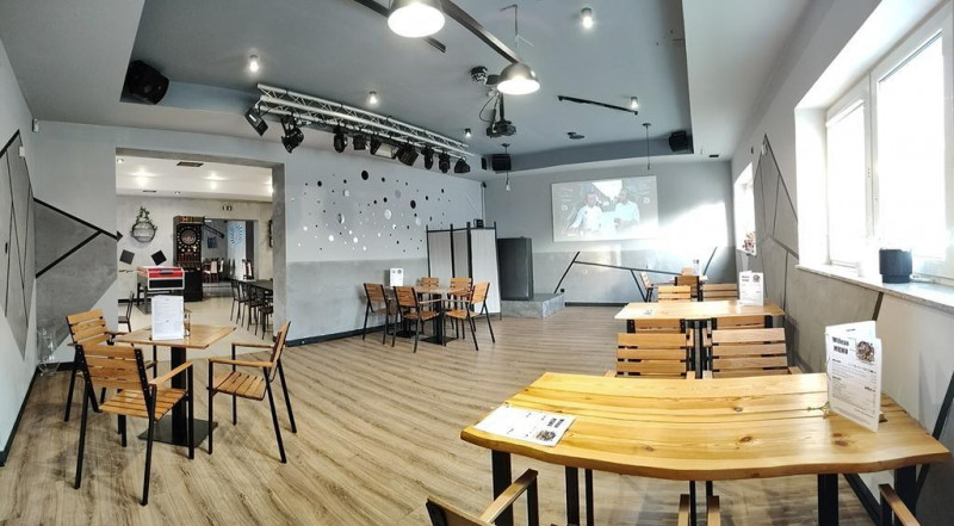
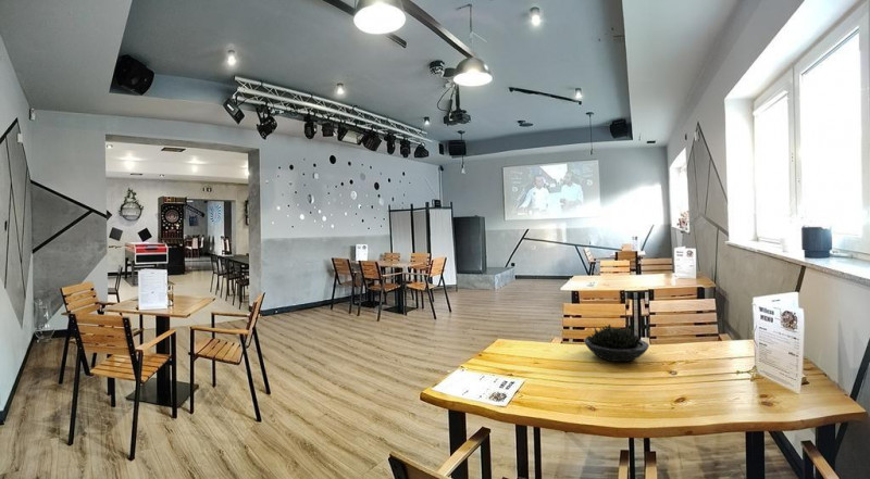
+ succulent plant (616, 341)
